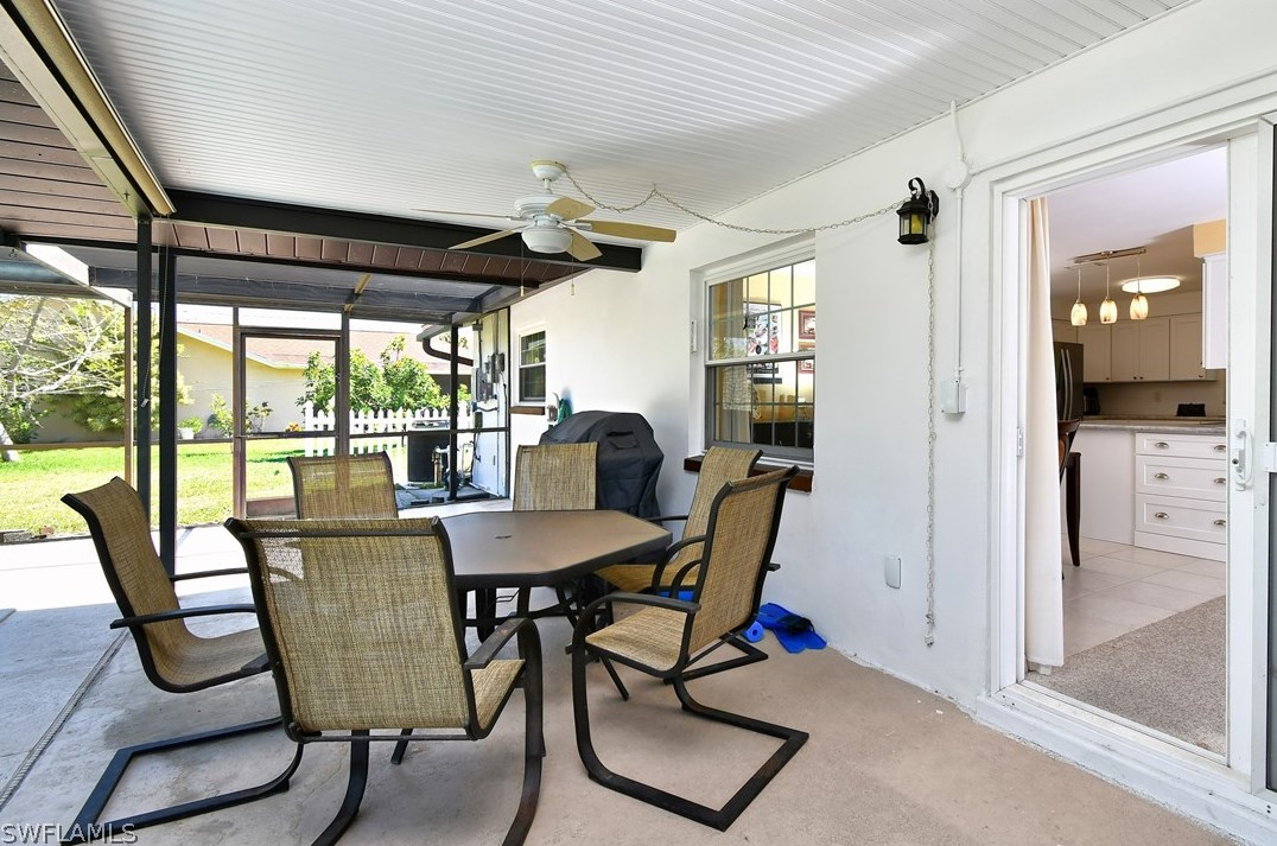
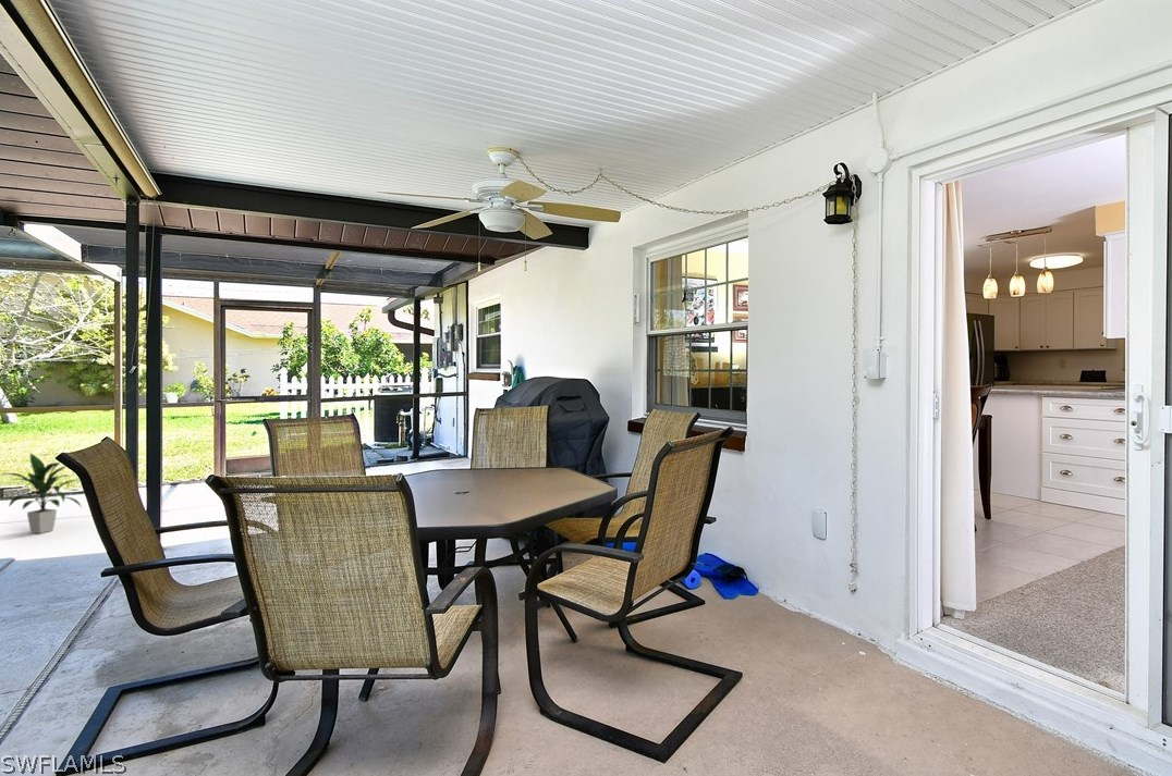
+ indoor plant (46, 492)
